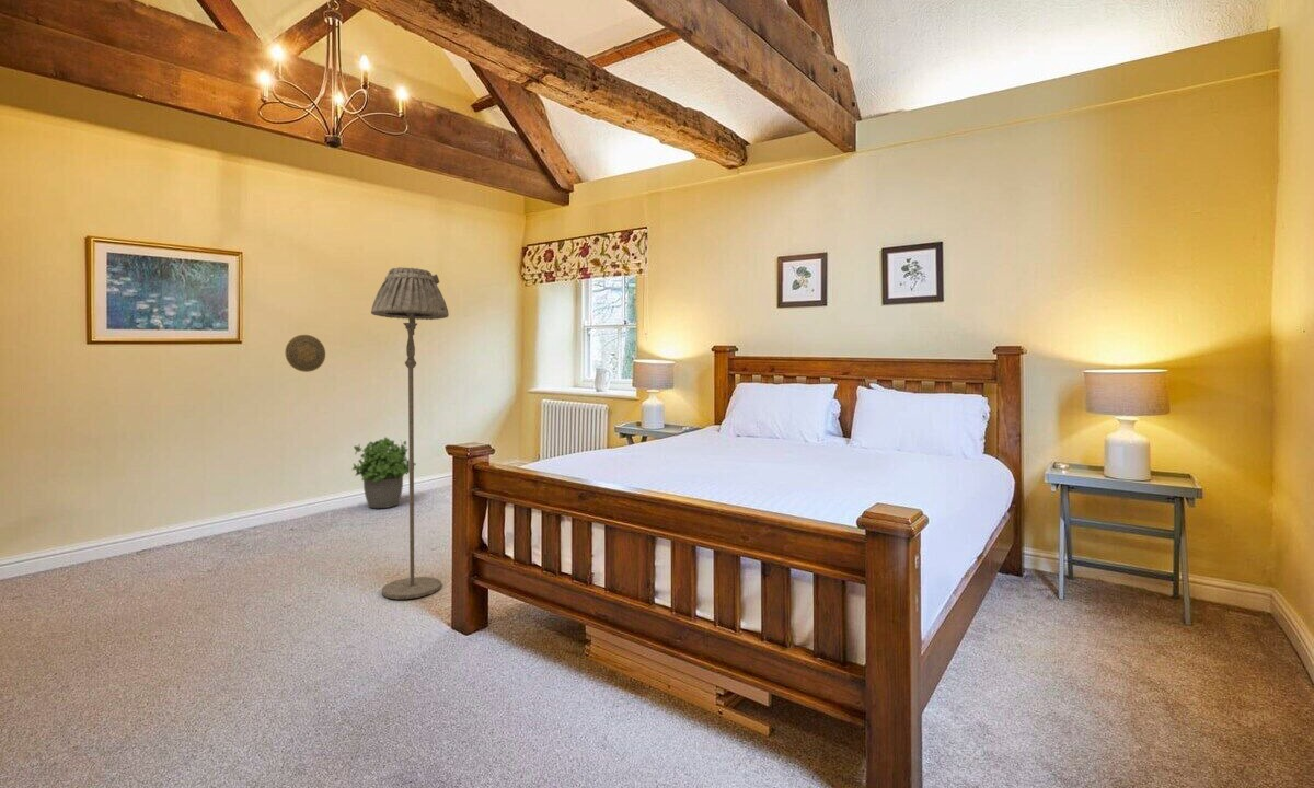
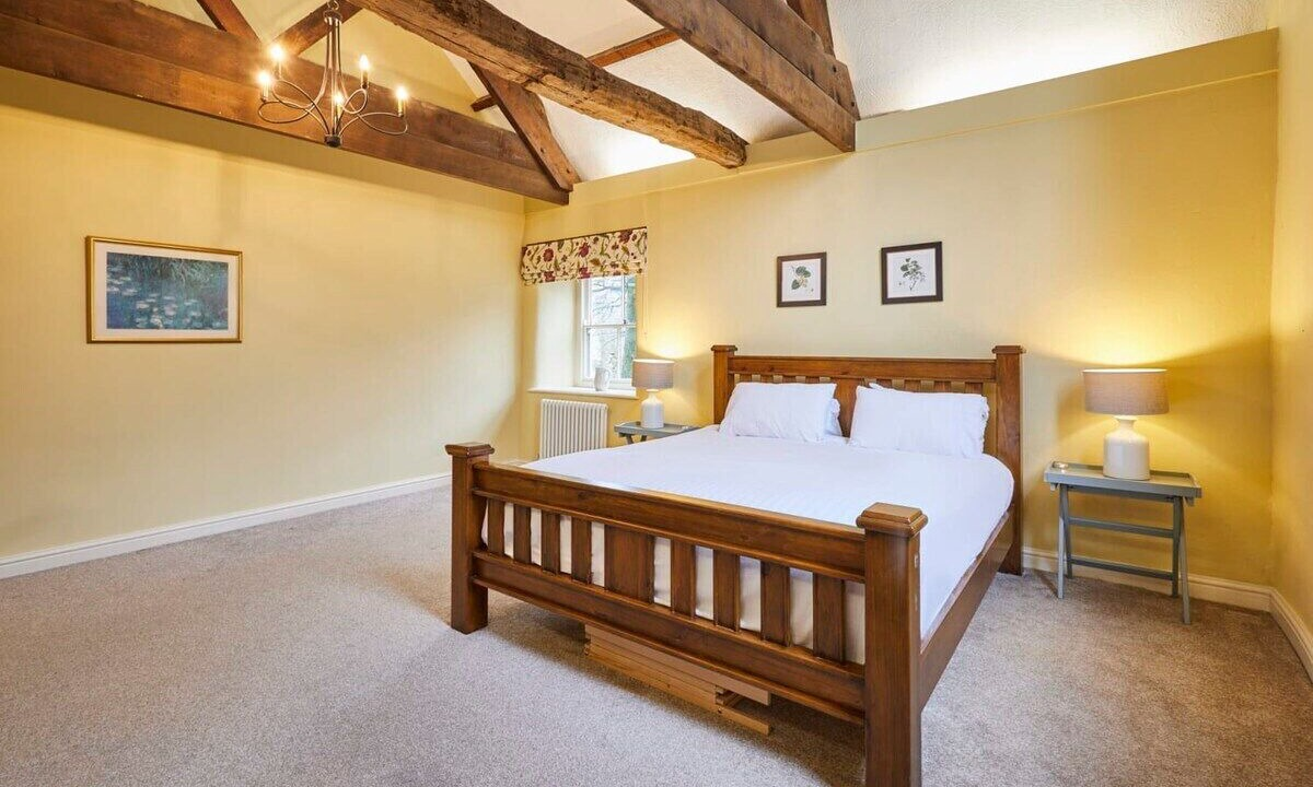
- potted plant (384, 471)
- decorative plate (306, 352)
- floor lamp (411, 430)
